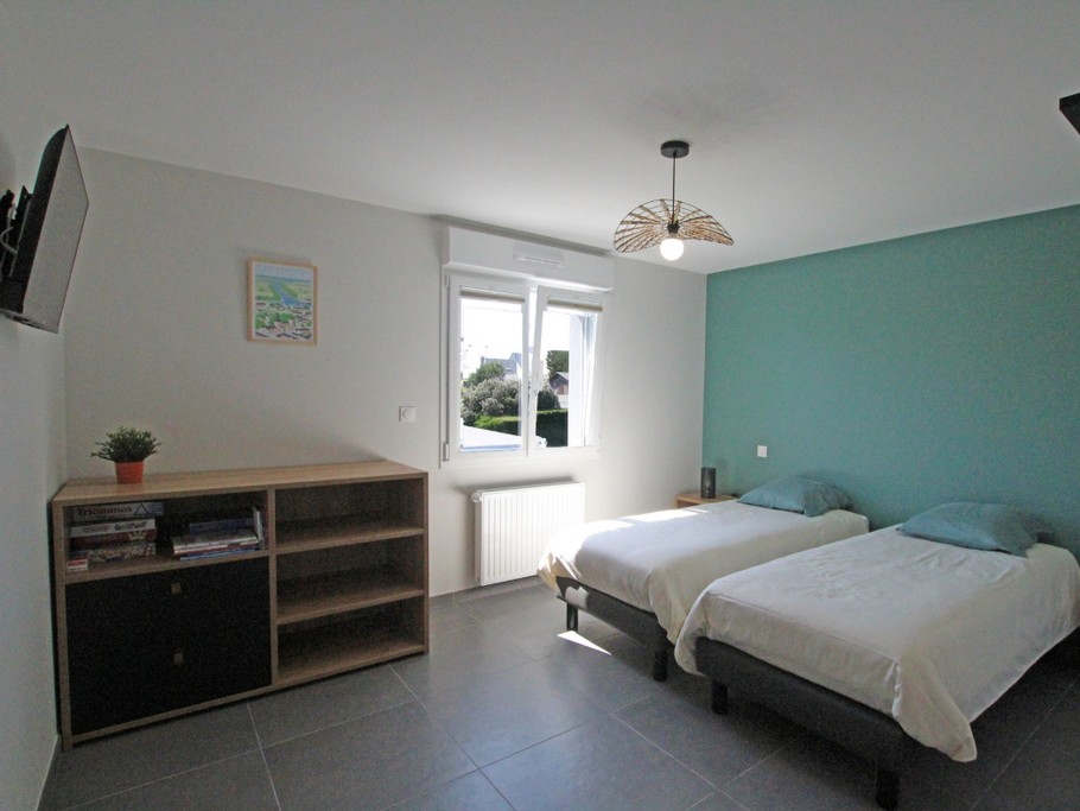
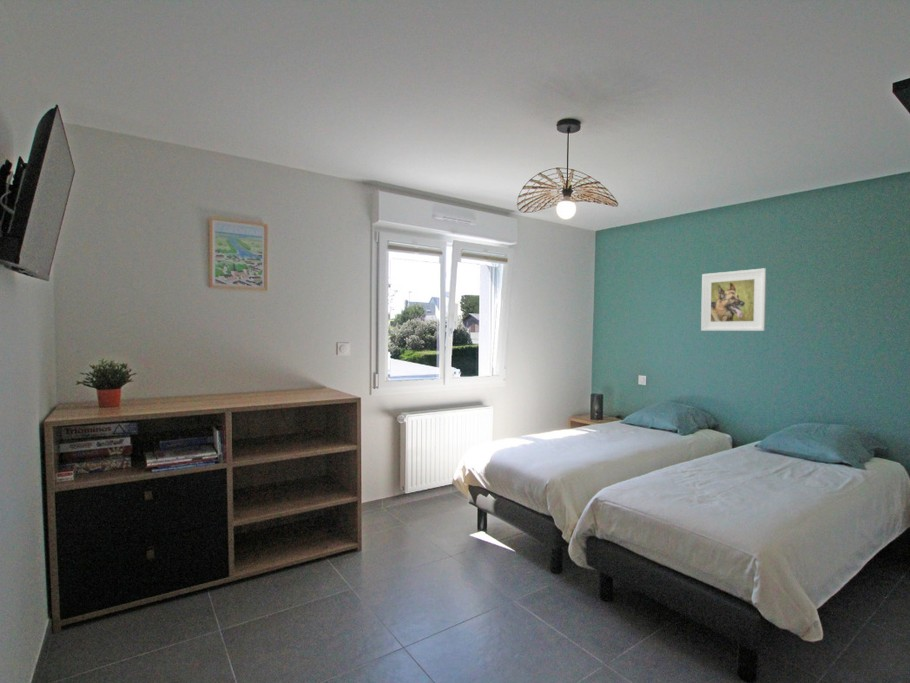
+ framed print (732, 301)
